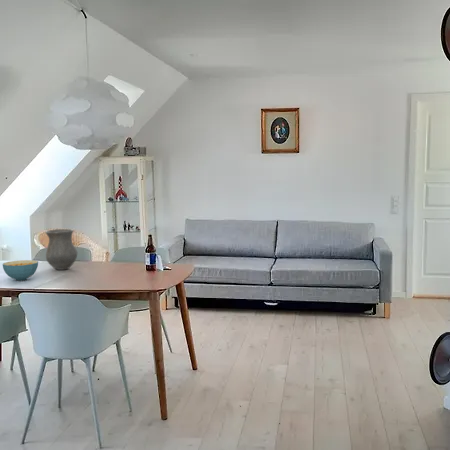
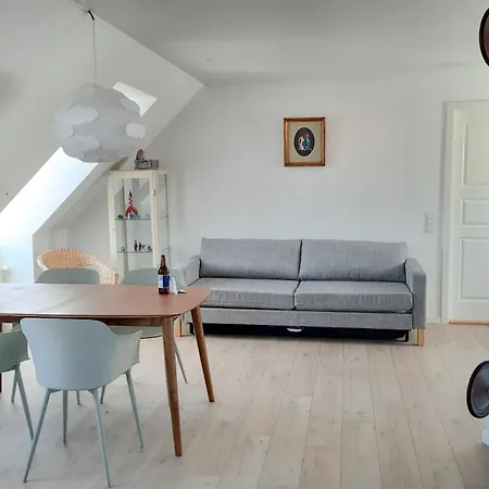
- cereal bowl (21, 271)
- vase (61, 249)
